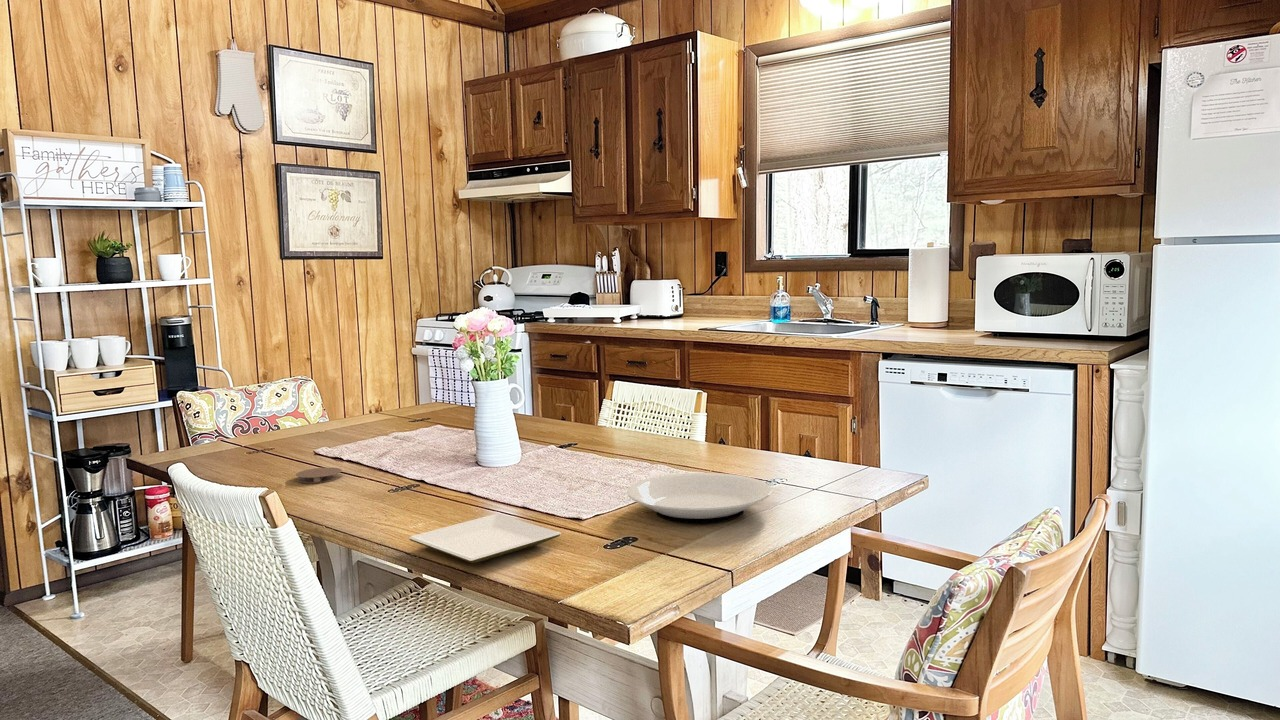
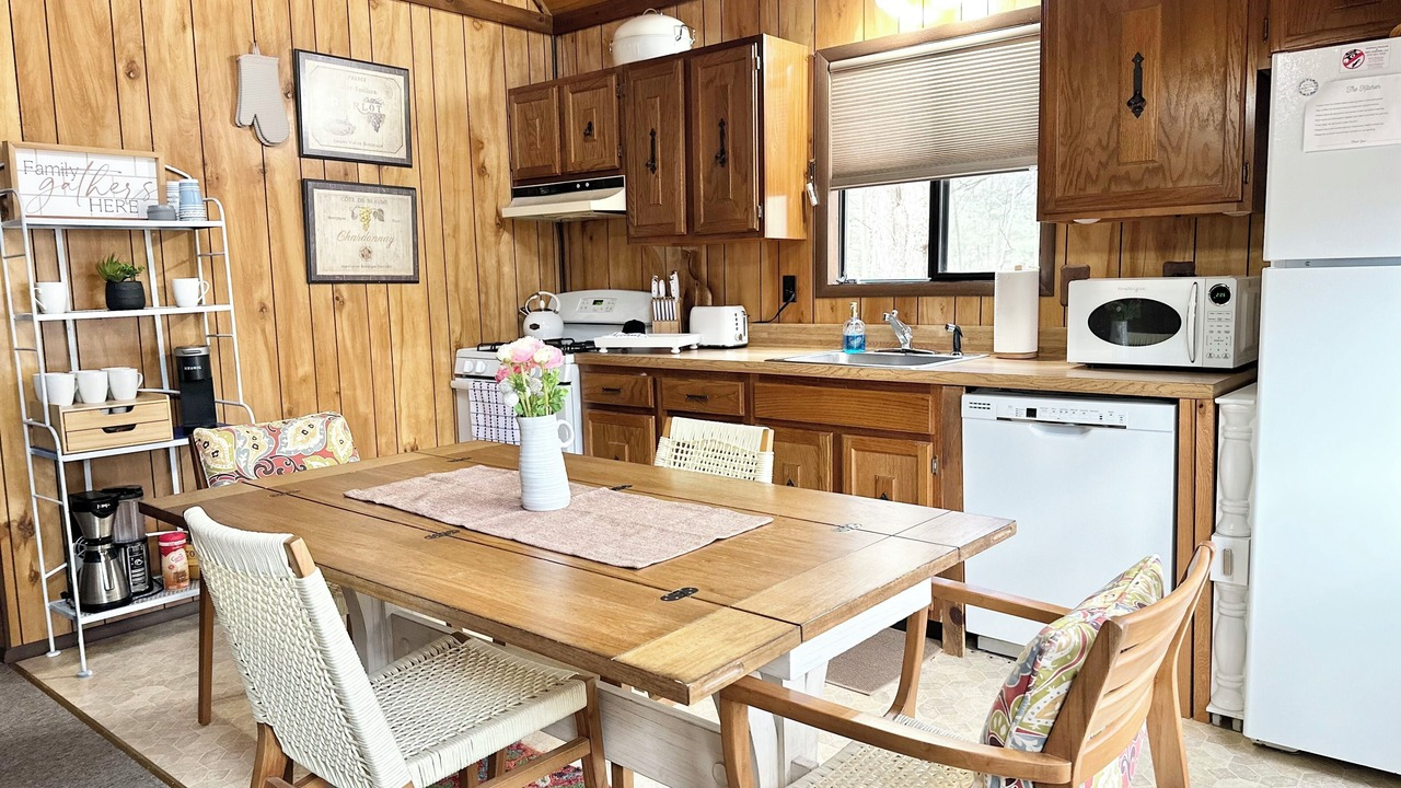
- plate (699, 500)
- plate (485, 540)
- coaster (319, 475)
